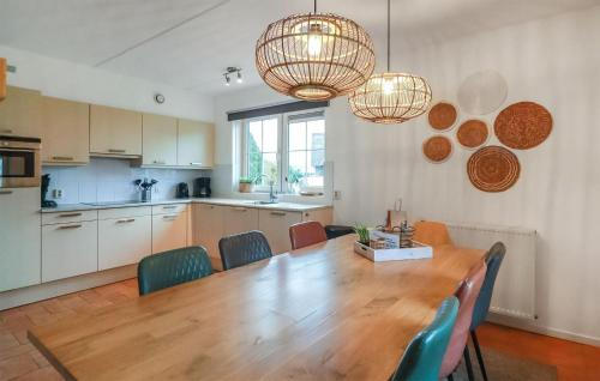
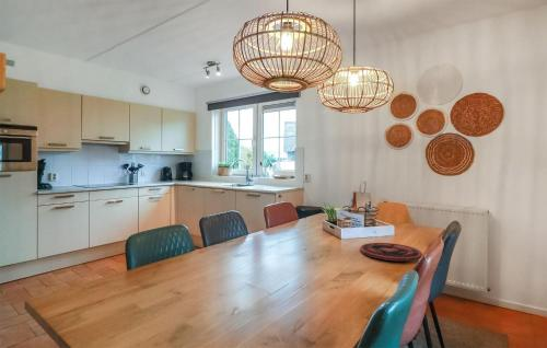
+ plate (389, 251)
